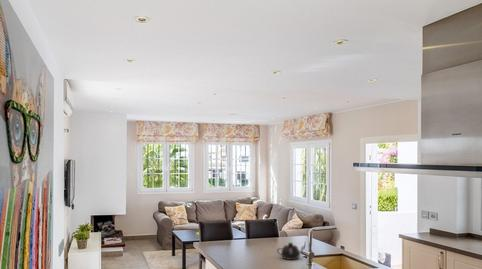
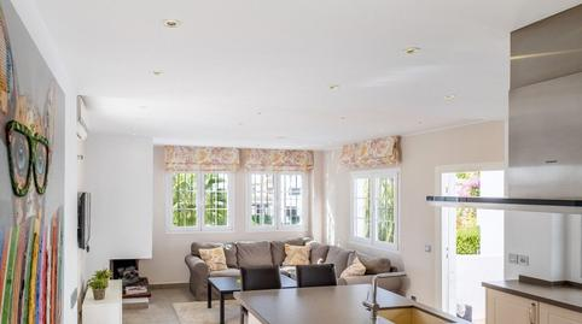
- teapot (291, 250)
